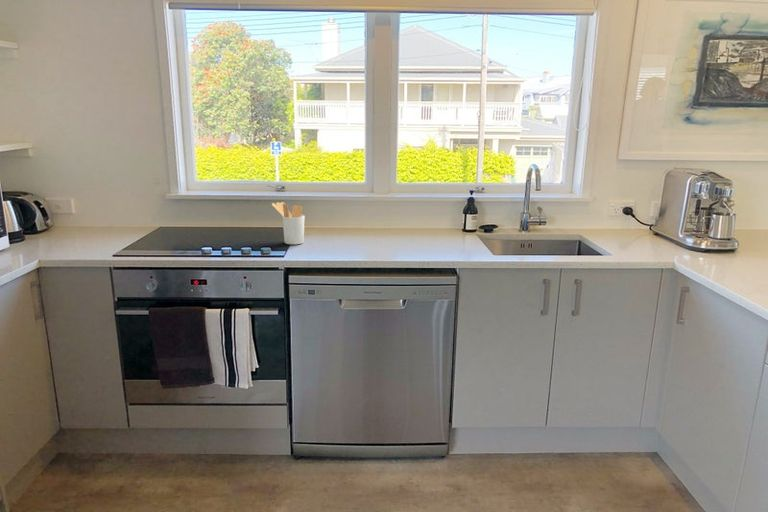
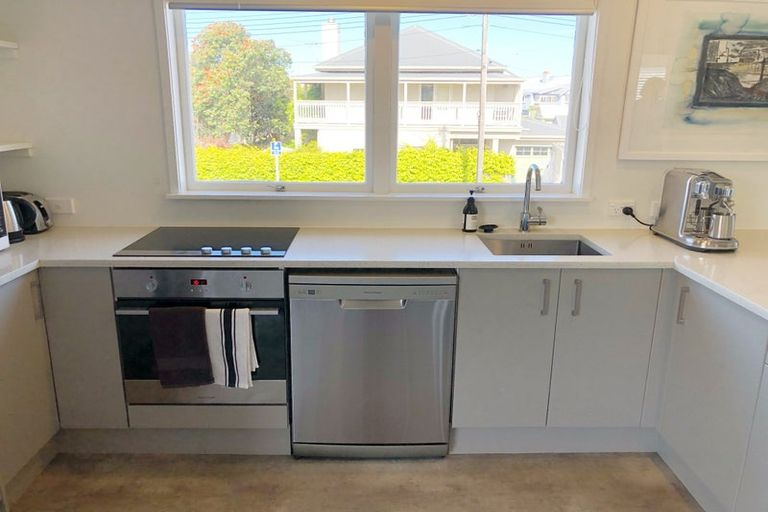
- utensil holder (288, 222)
